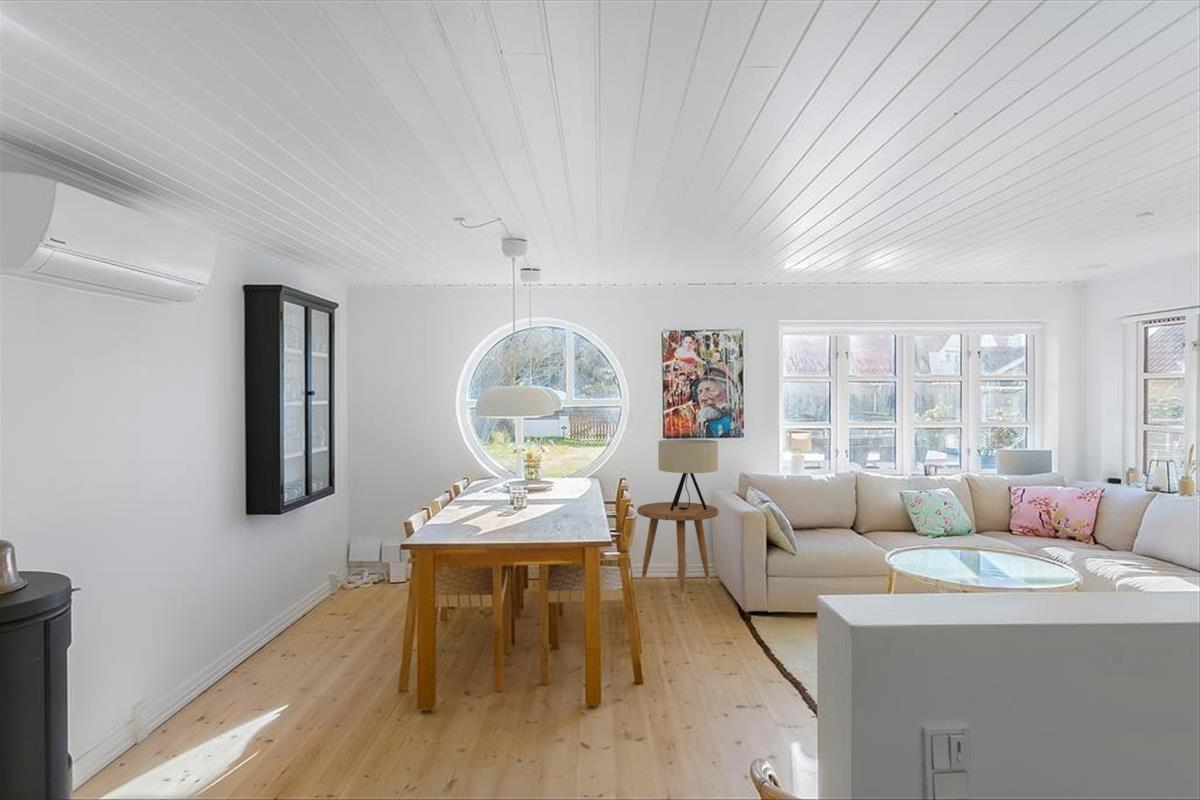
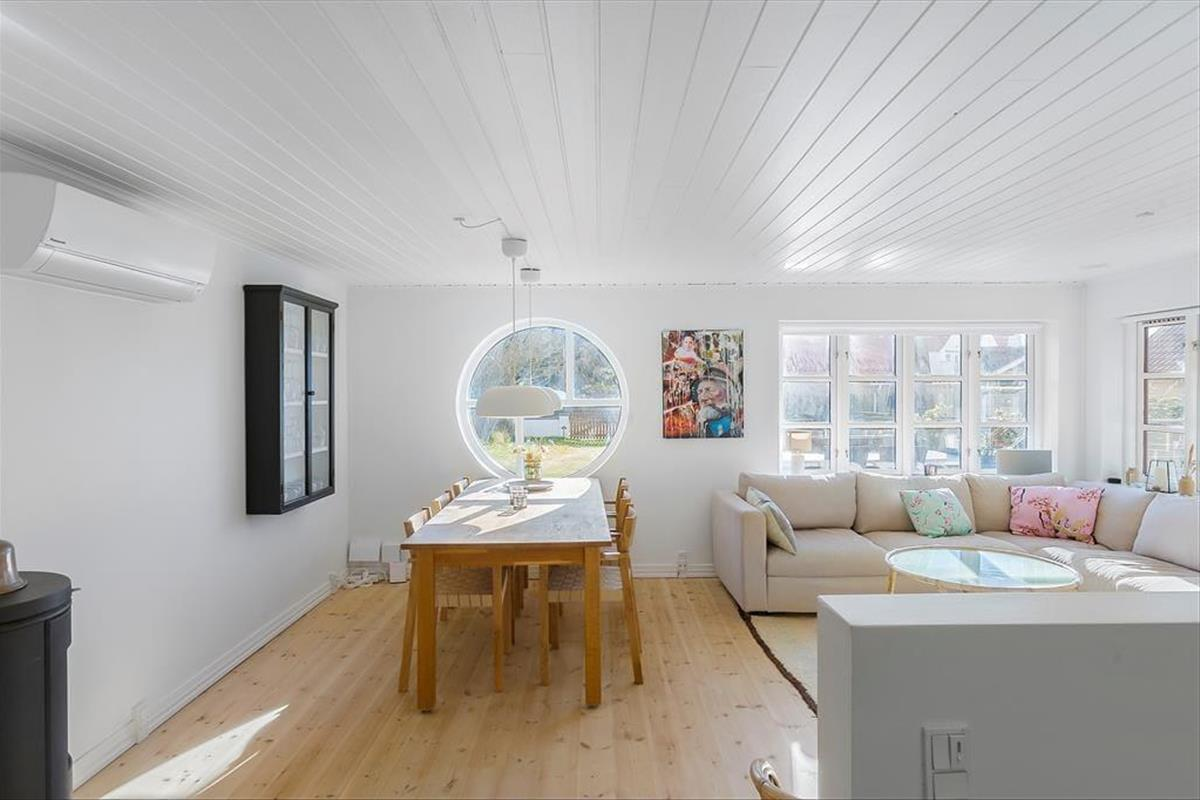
- side table (678, 549)
- table lamp (687, 474)
